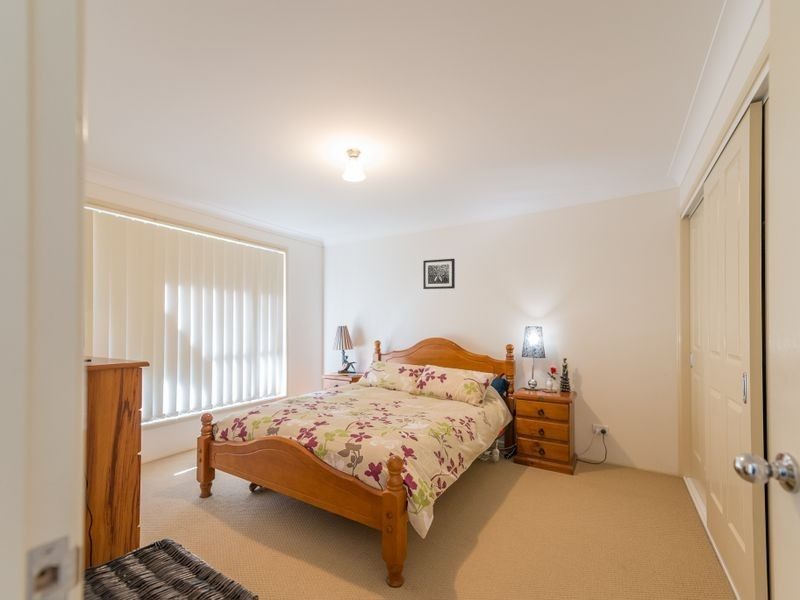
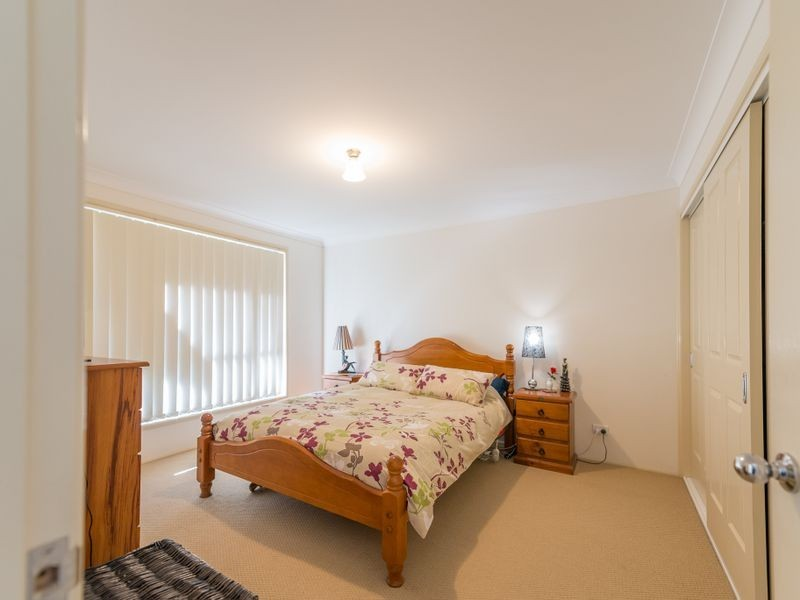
- wall art (438, 274)
